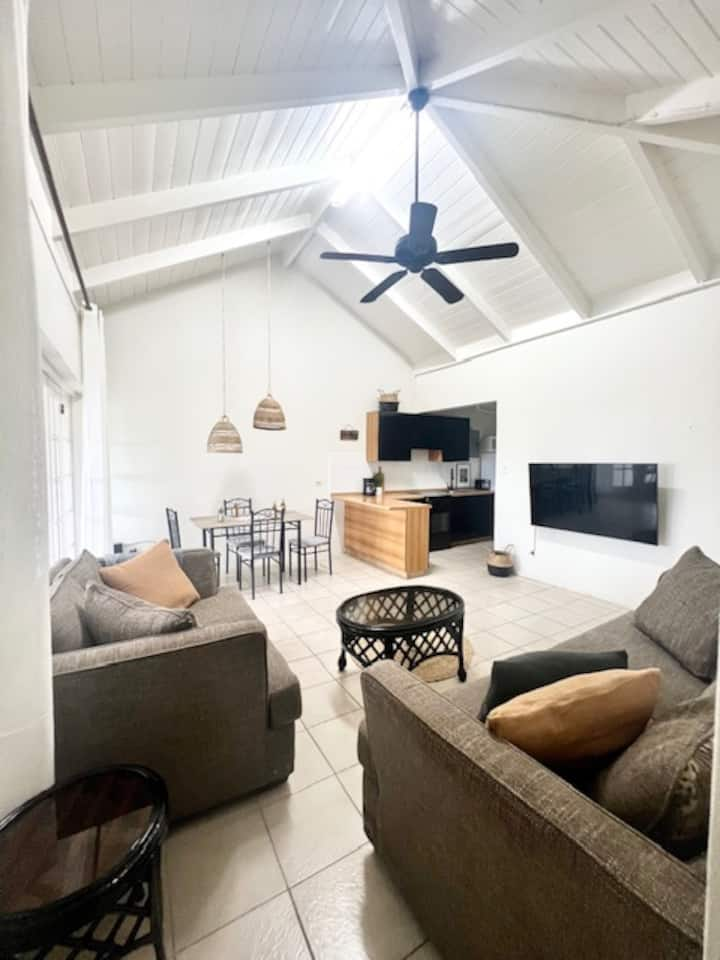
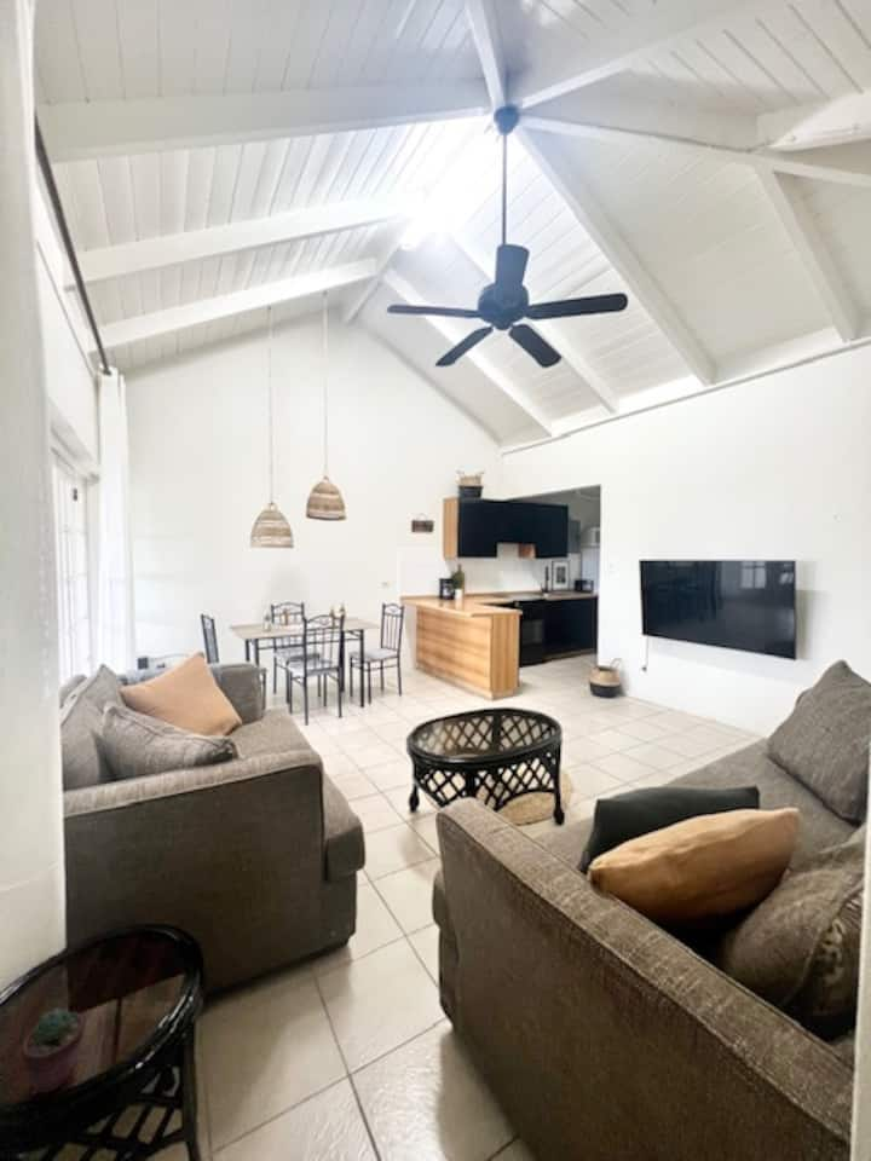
+ potted succulent (53, 1045)
